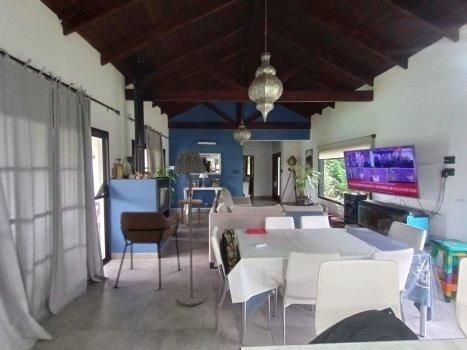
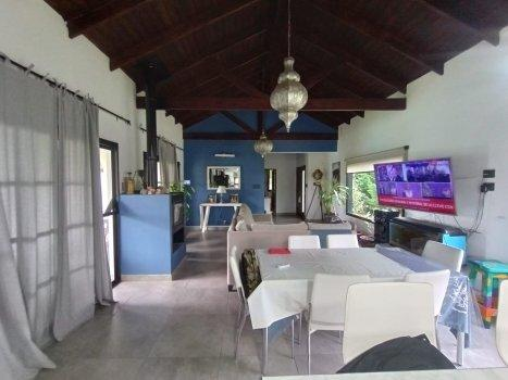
- side table (189, 212)
- armchair (147, 242)
- floor lamp (190, 226)
